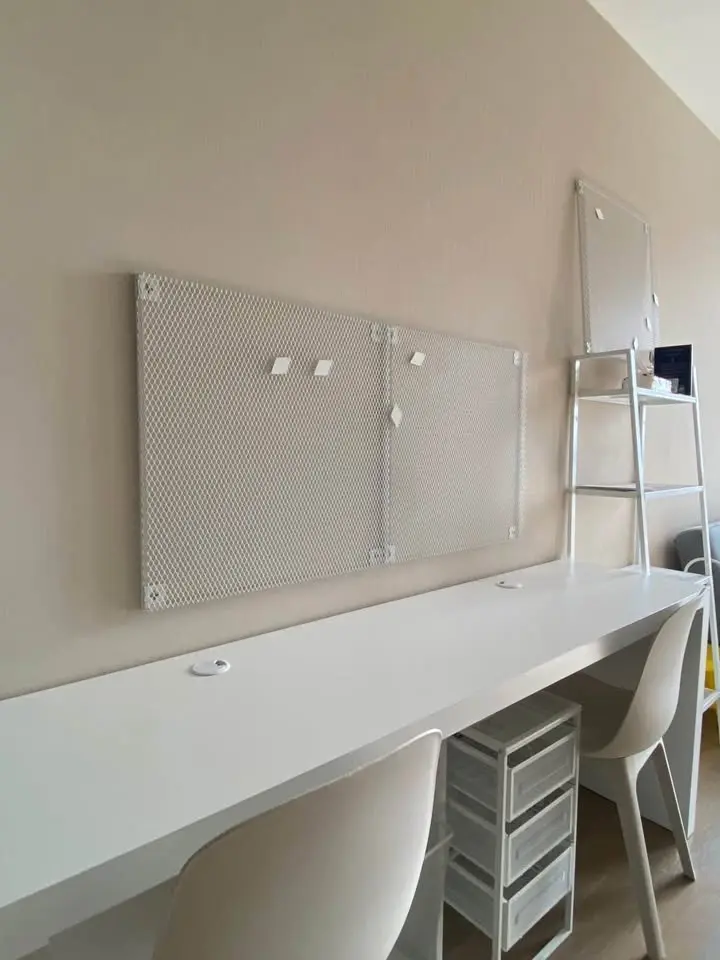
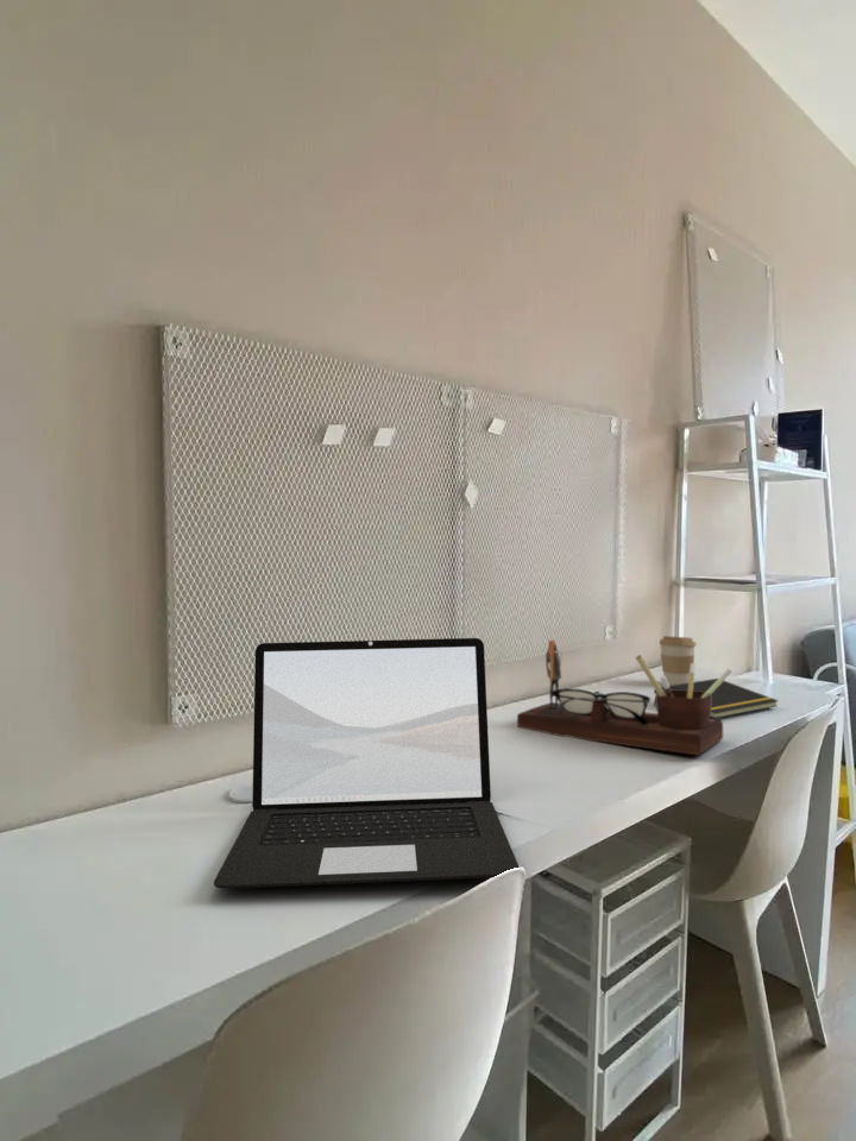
+ laptop (370, 744)
+ desk organizer (622, 692)
+ coffee cup (678, 660)
+ notepad (716, 696)
